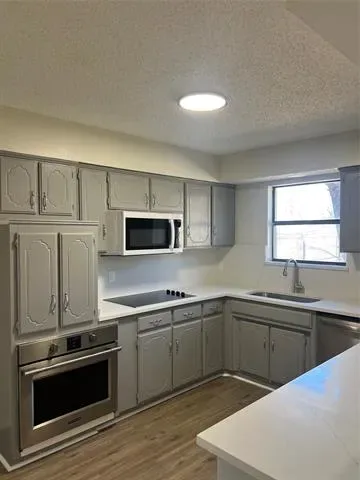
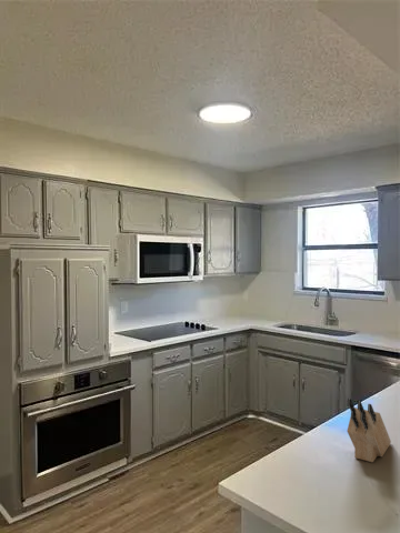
+ knife block (368, 422)
